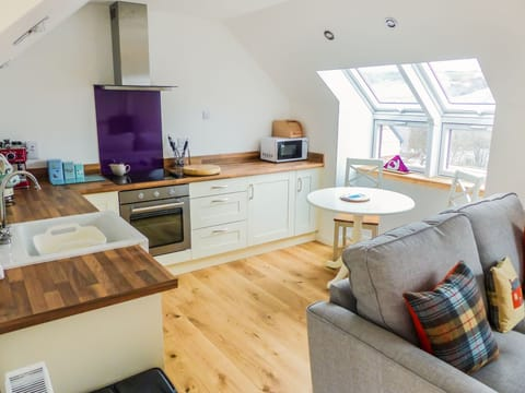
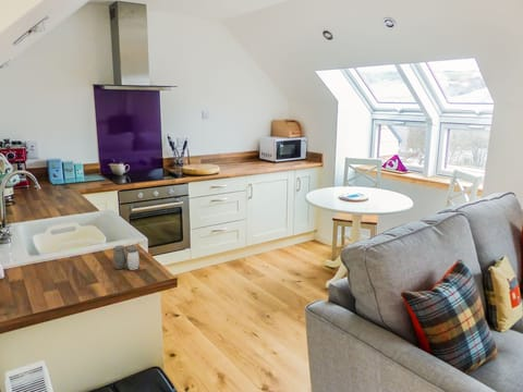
+ salt and pepper shaker (125, 257)
